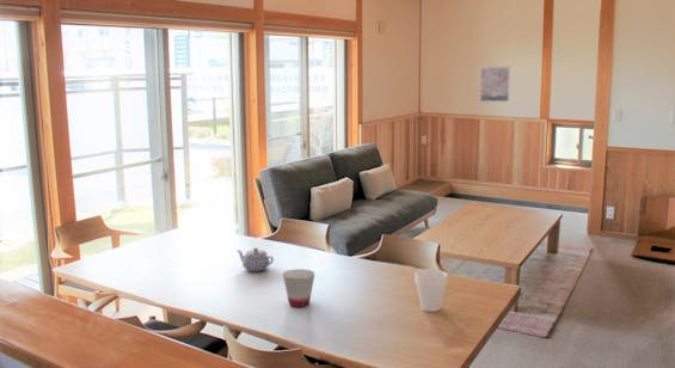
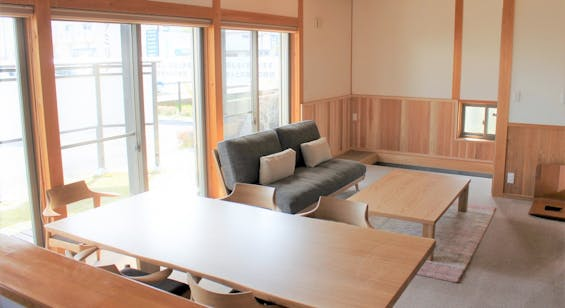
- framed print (495, 84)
- cup (430, 290)
- cup (299, 288)
- teapot (254, 258)
